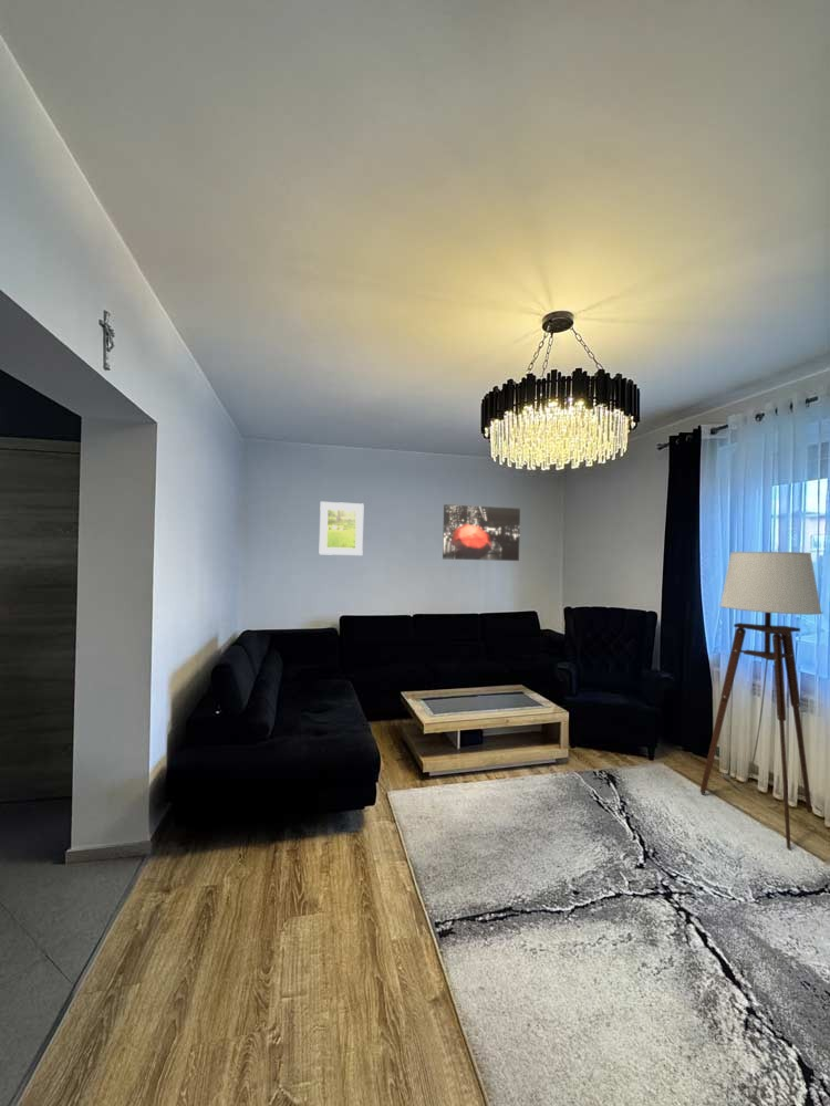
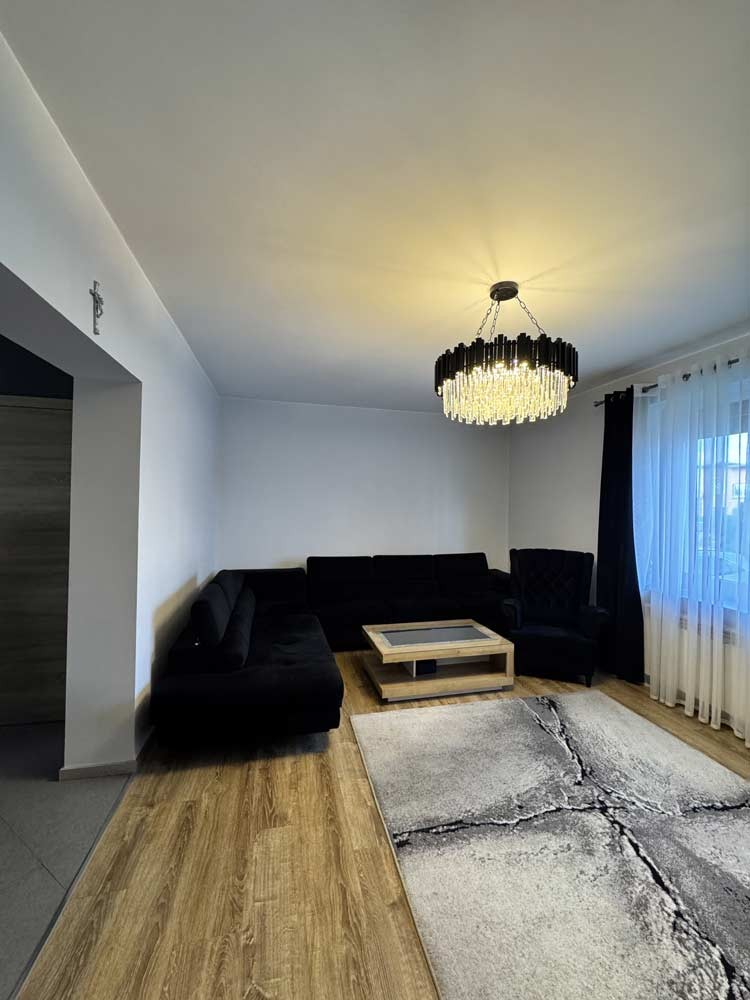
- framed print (341, 529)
- floor lamp (764, 679)
- wall art (481, 533)
